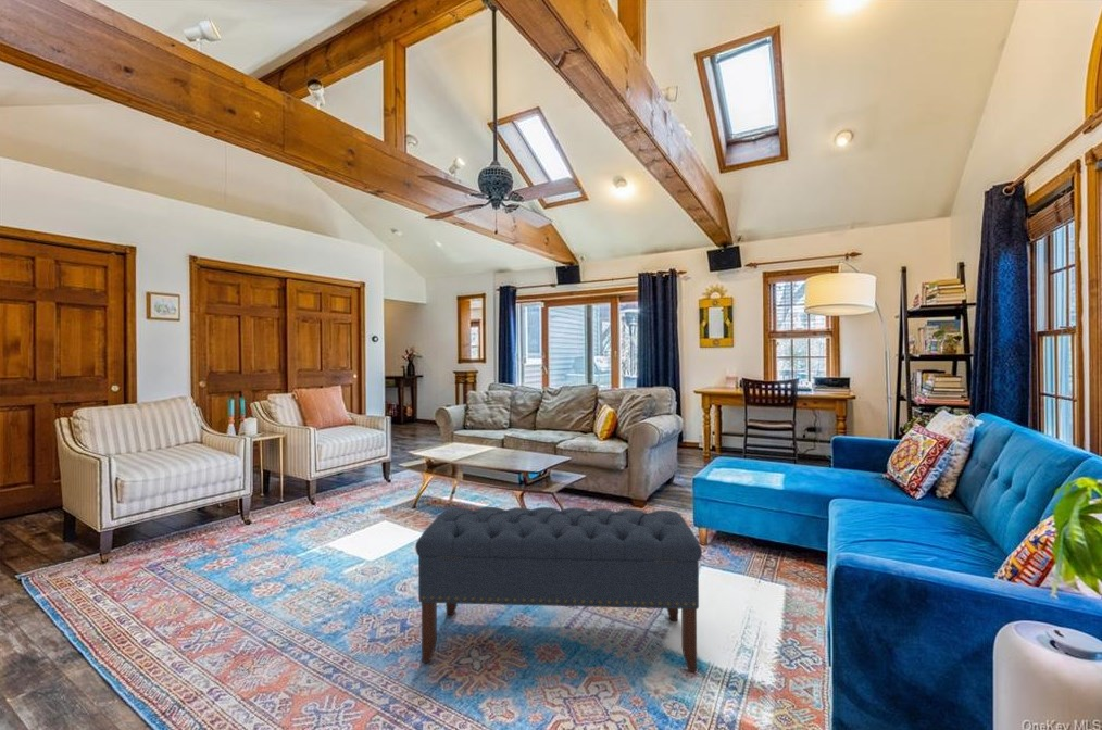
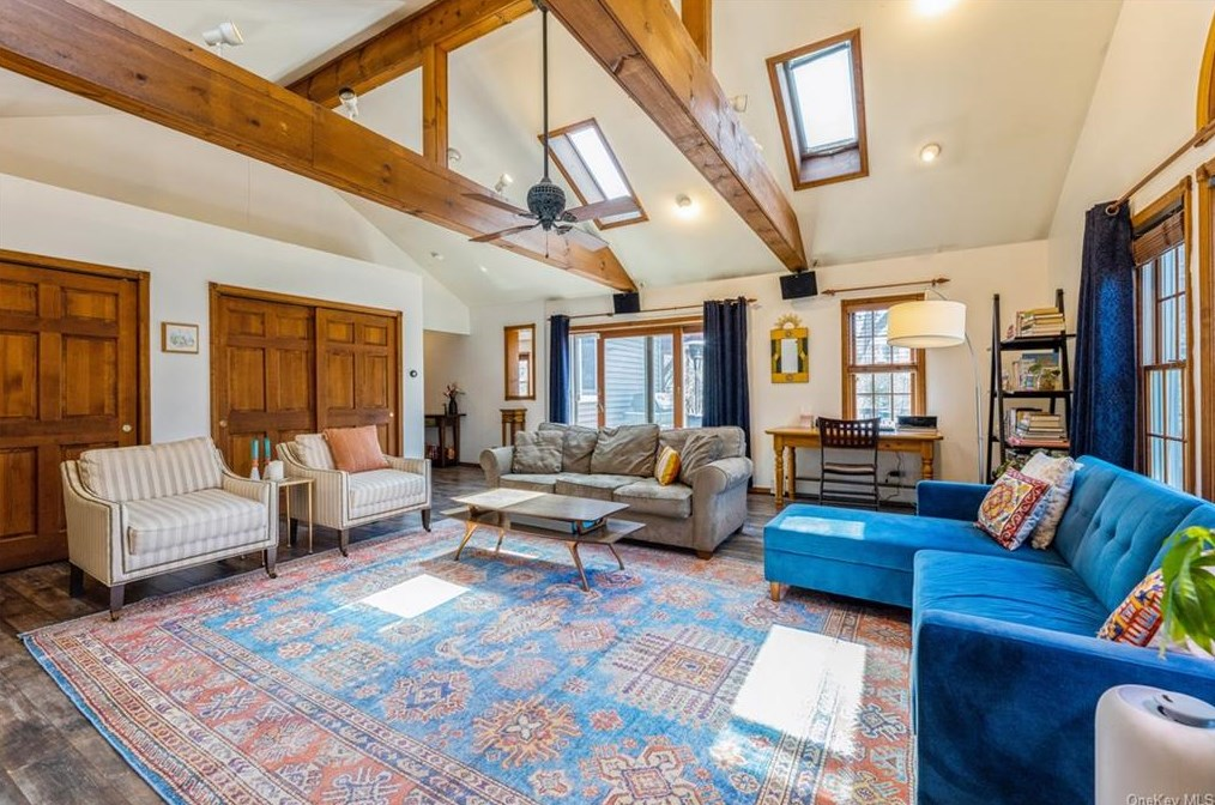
- bench (559, 578)
